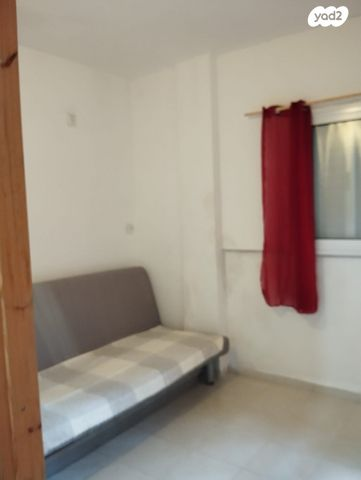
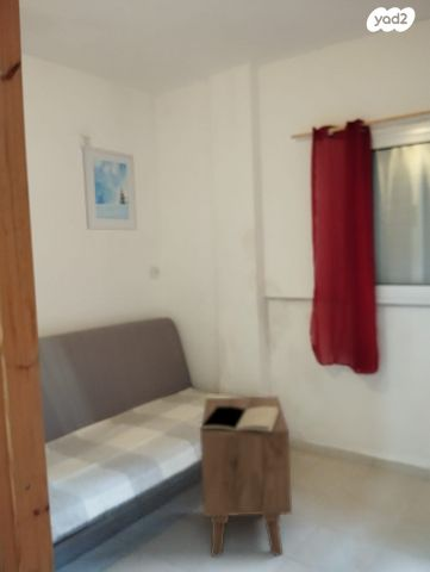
+ nightstand (242, 472)
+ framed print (111, 189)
+ book (241, 417)
